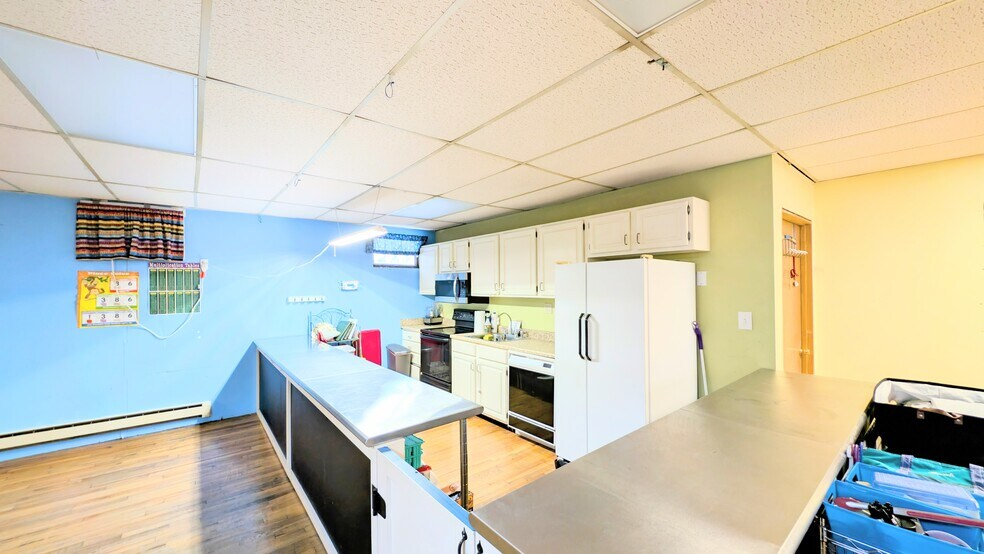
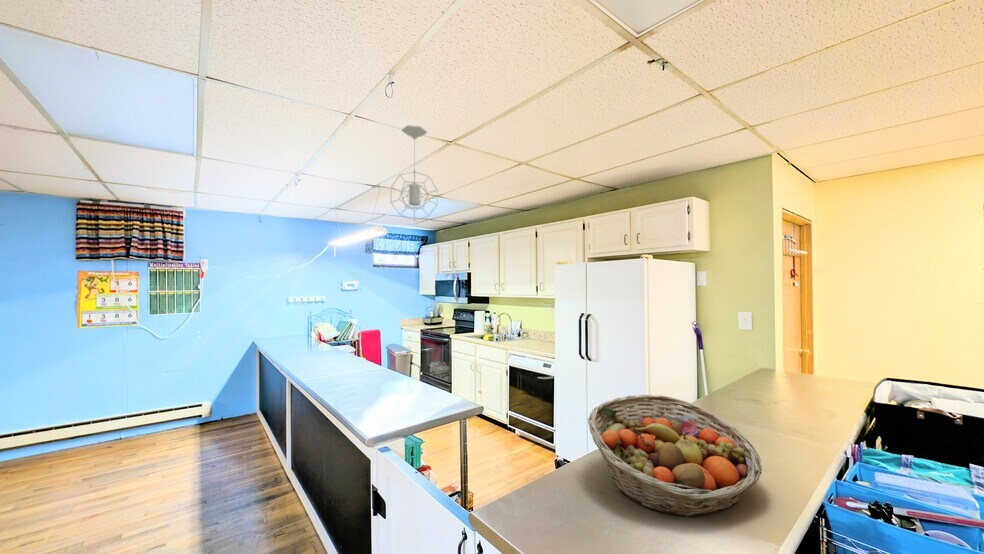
+ fruit basket (669, 448)
+ pendant light (414, 175)
